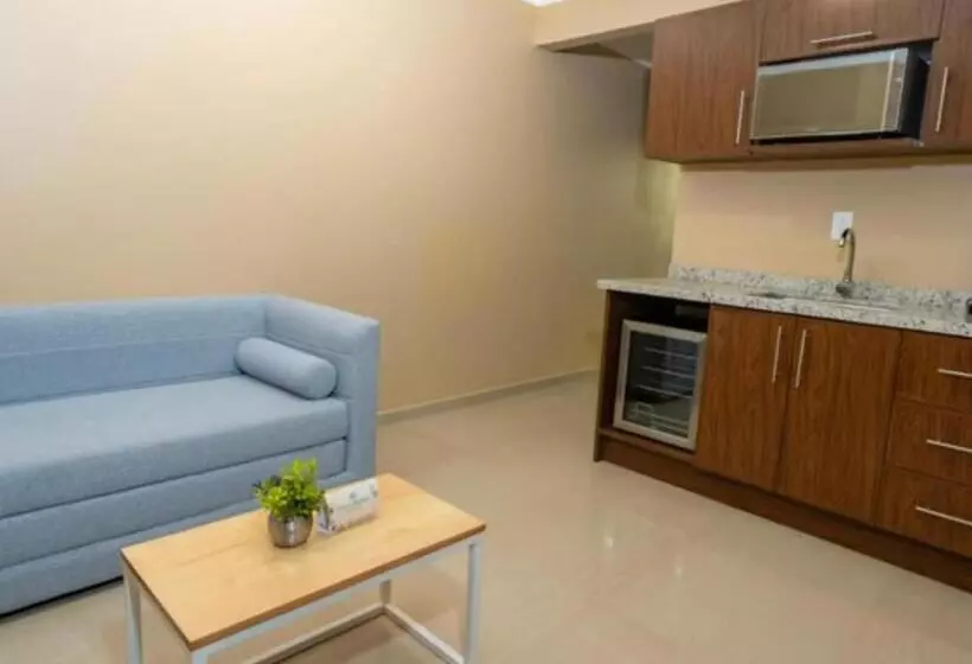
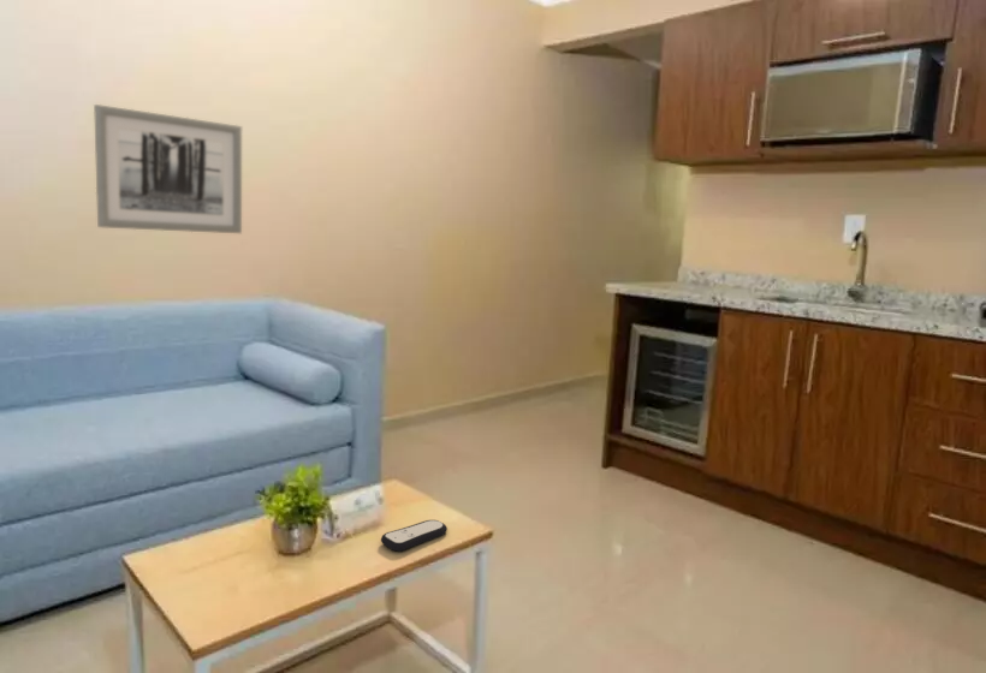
+ remote control (415, 534)
+ wall art (173, 173)
